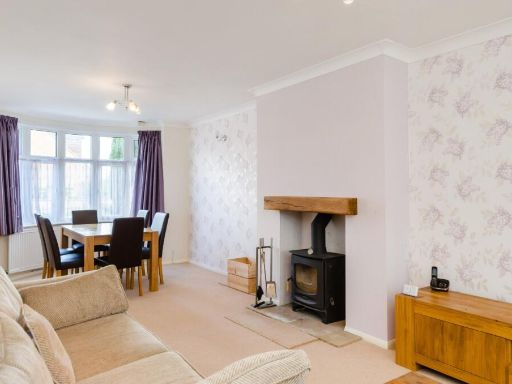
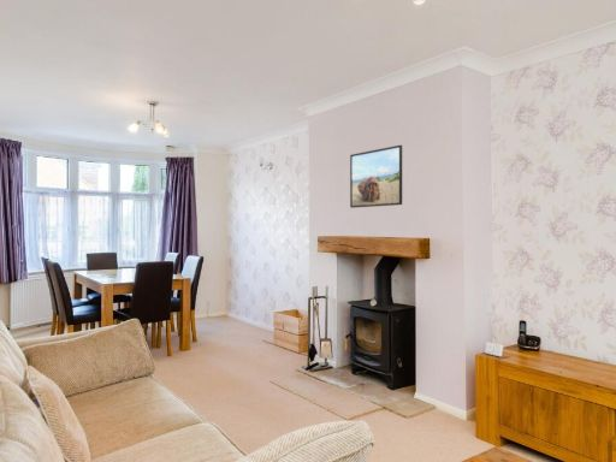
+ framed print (374, 178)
